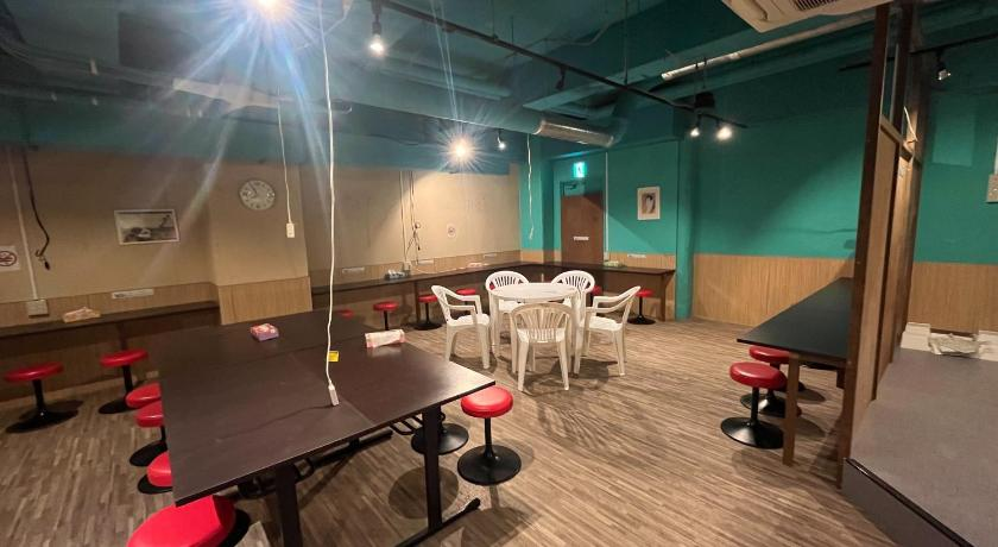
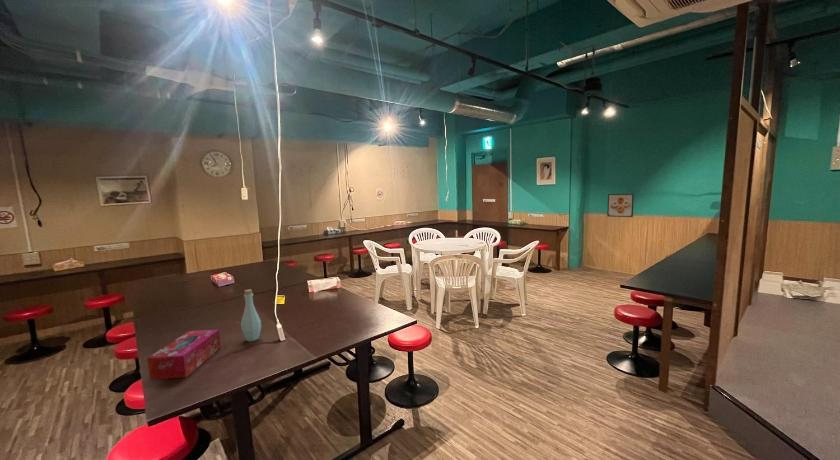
+ tissue box (187, 352)
+ bottle (250, 314)
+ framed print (620, 205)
